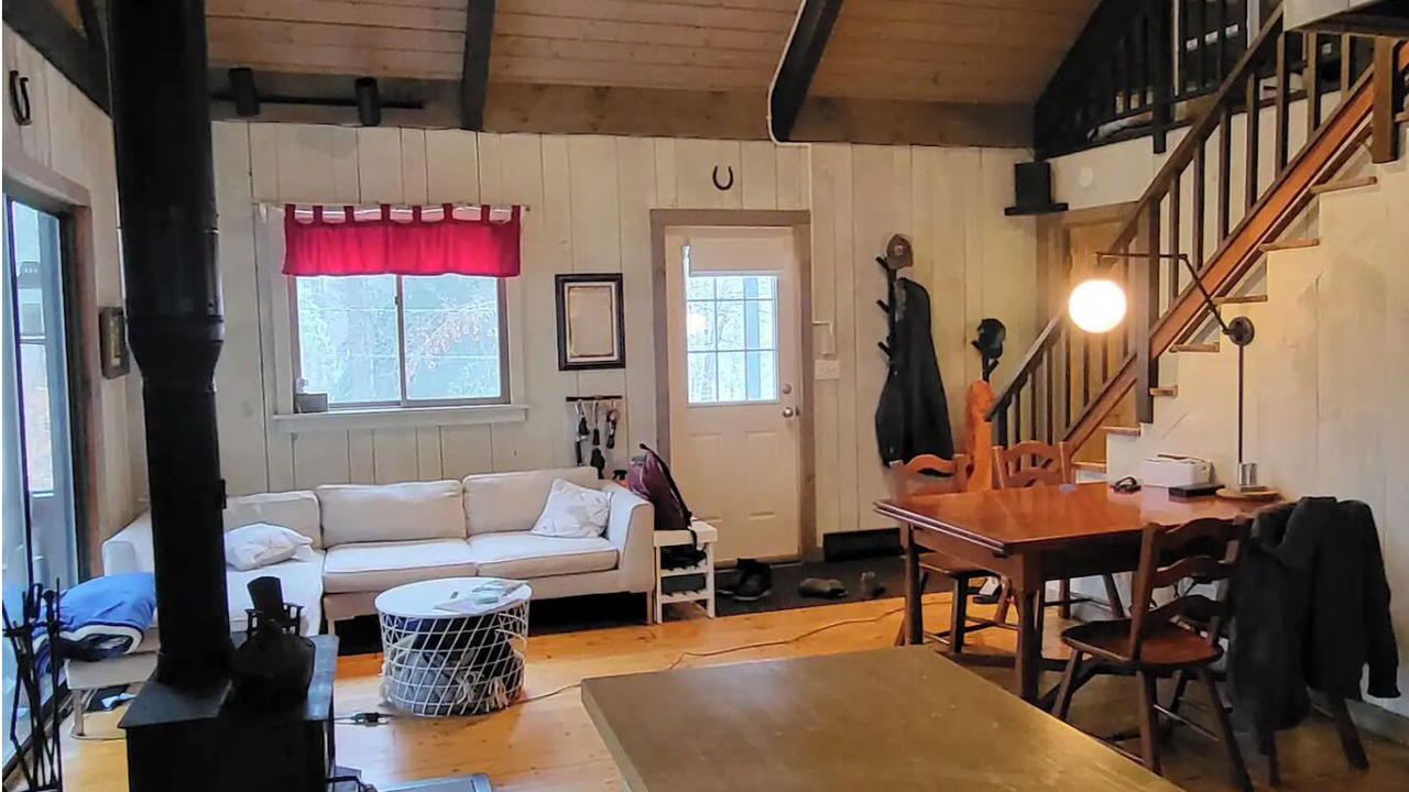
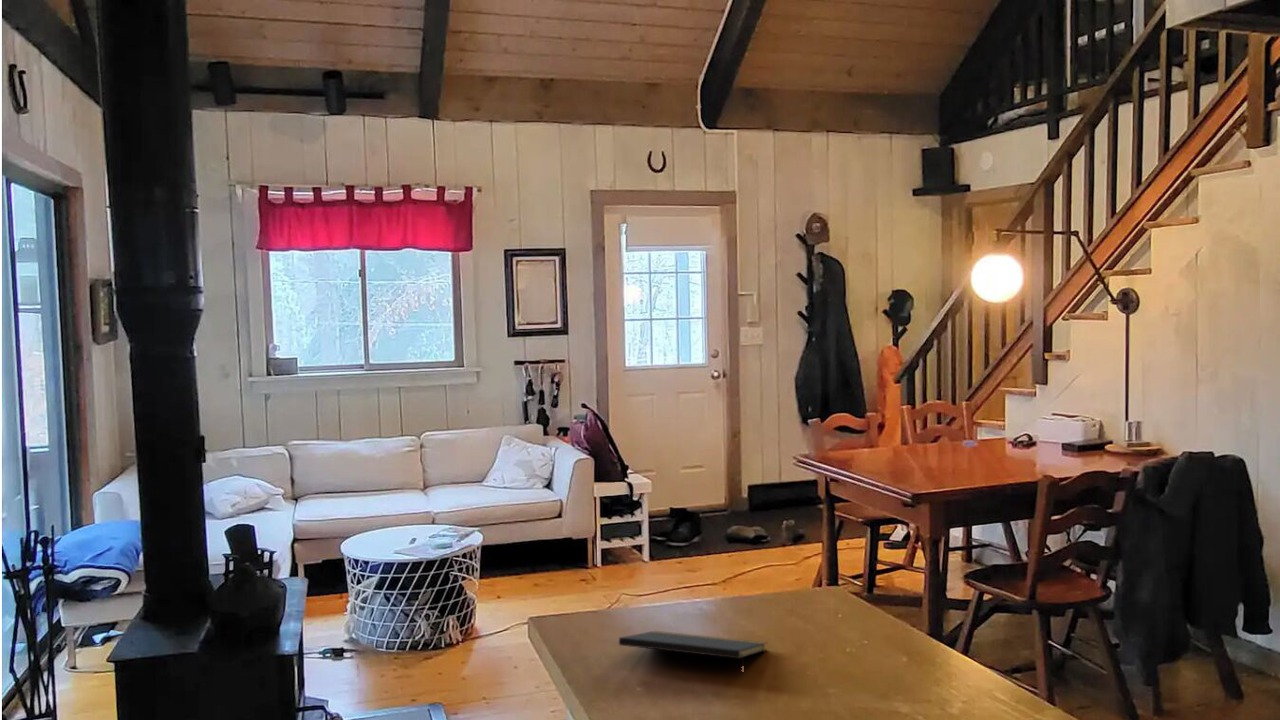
+ notepad (694, 643)
